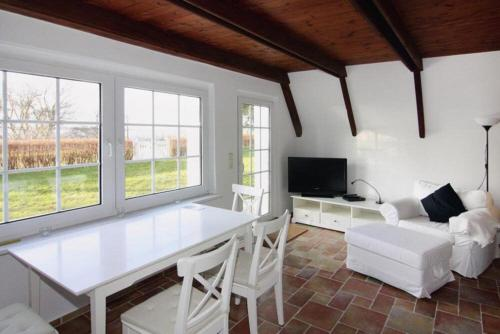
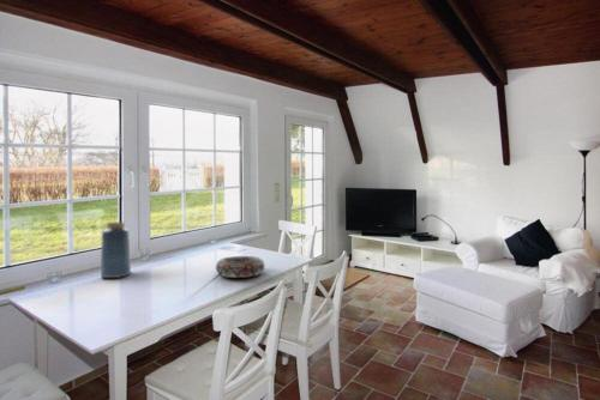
+ vase (115, 249)
+ decorative bowl (240, 266)
